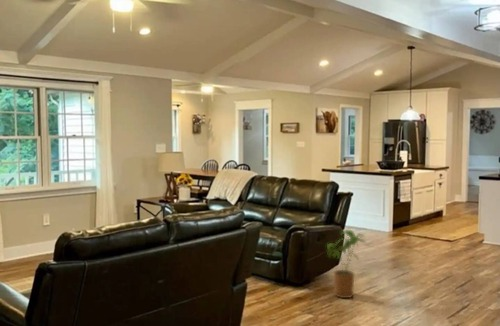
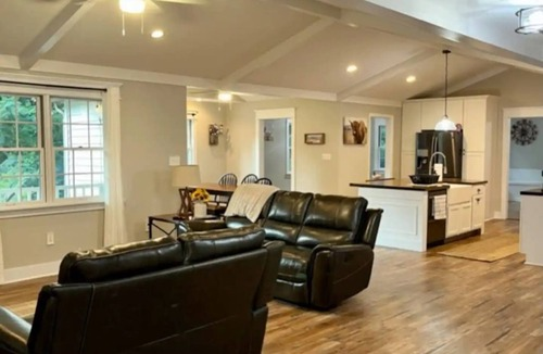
- house plant (342, 263)
